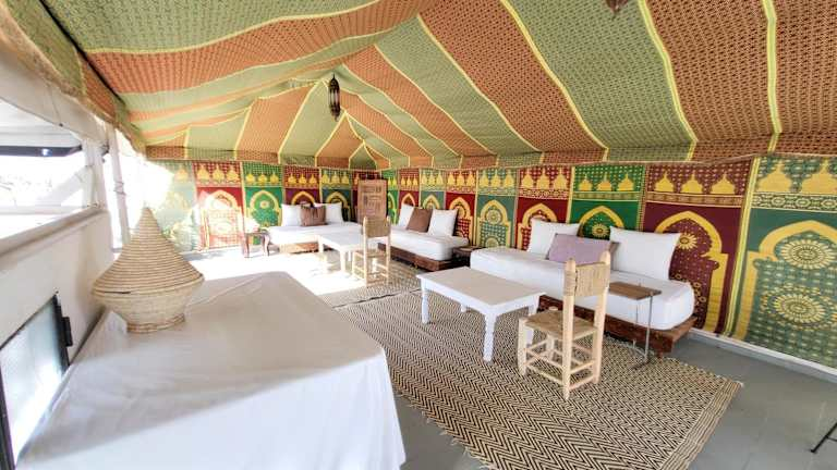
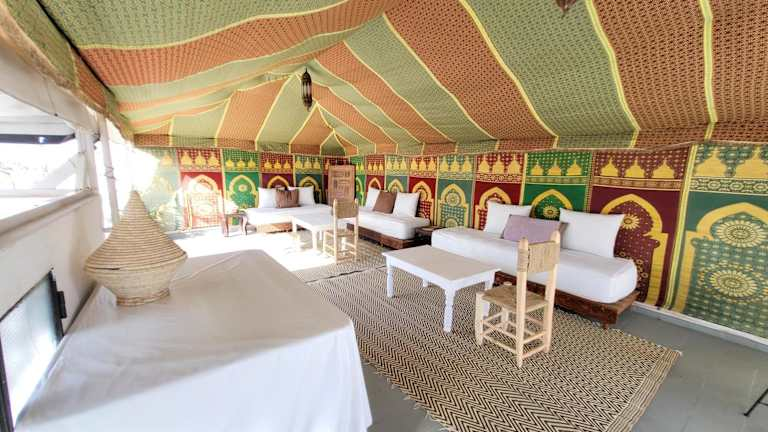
- side table (635, 320)
